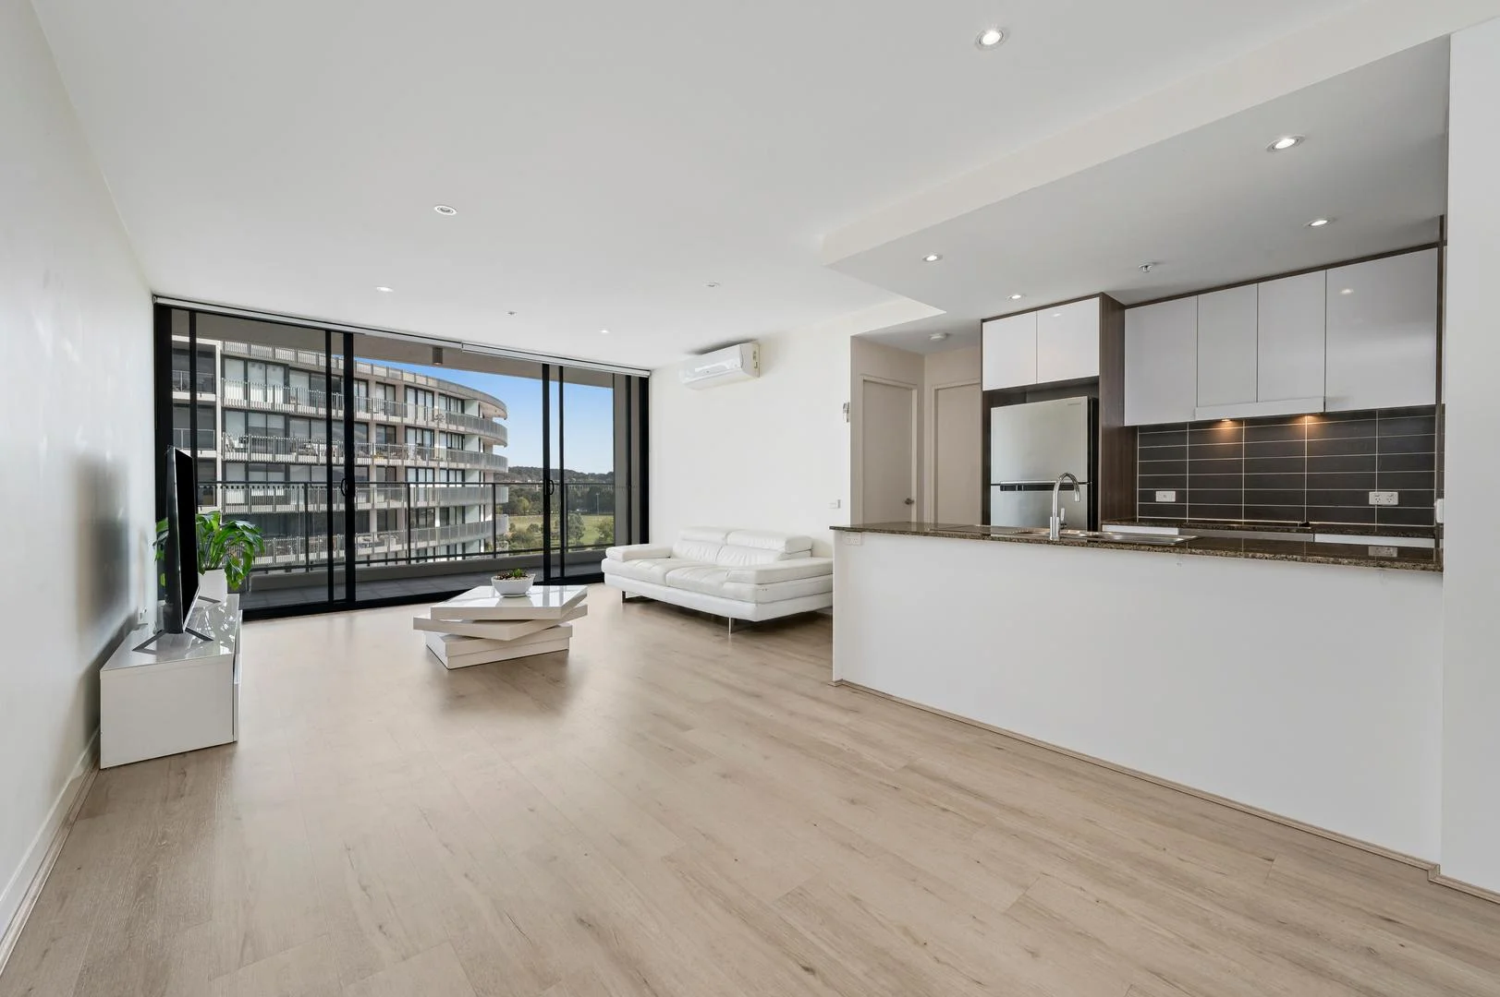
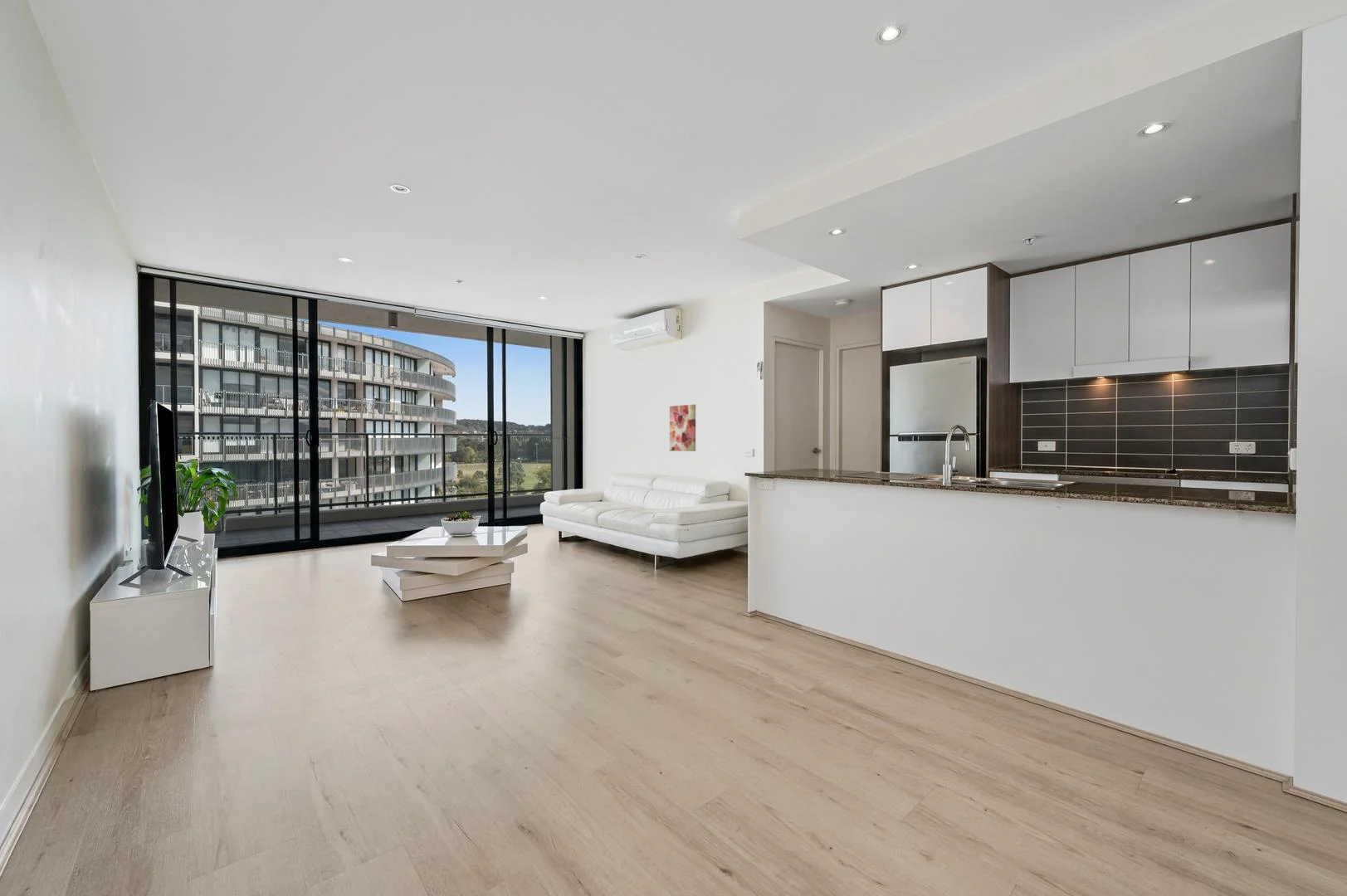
+ wall art (682, 428)
